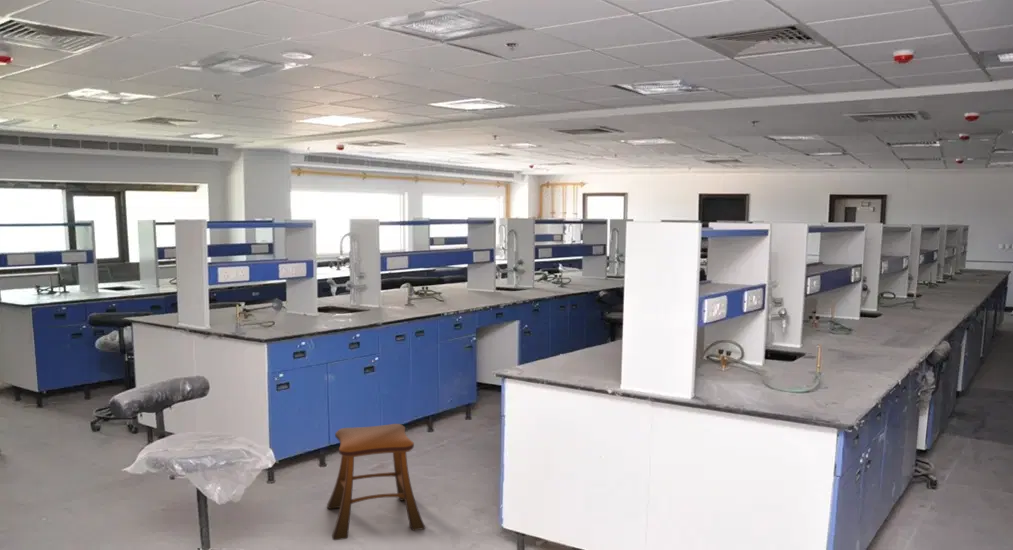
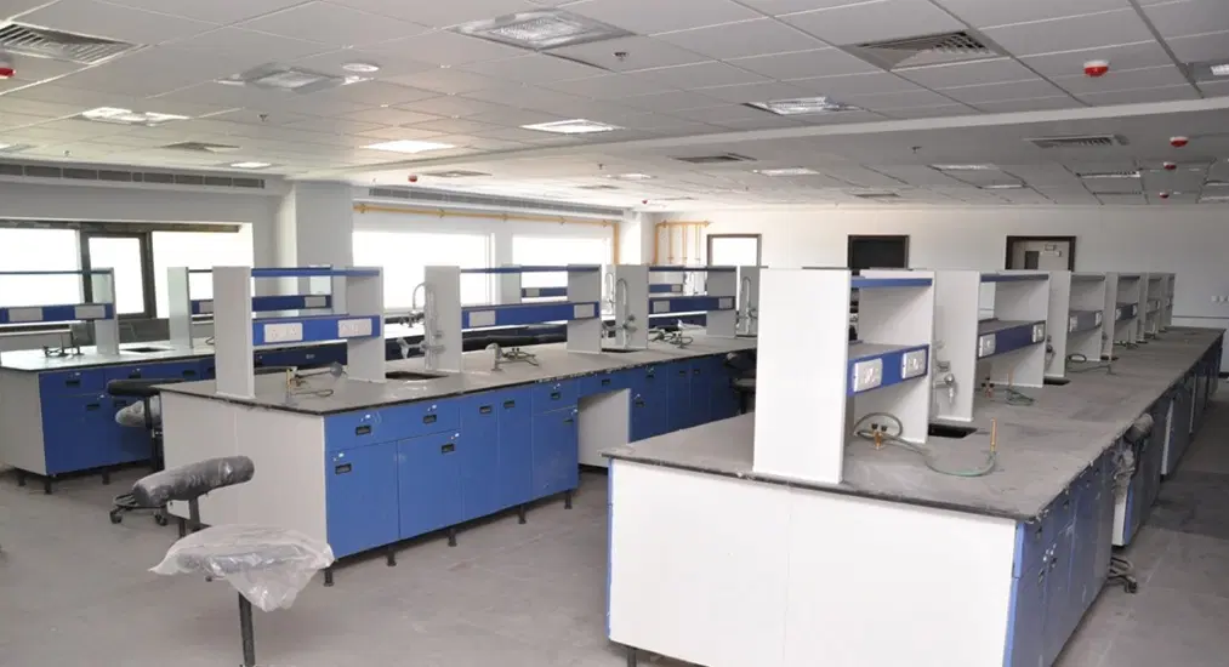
- stool (374, 475)
